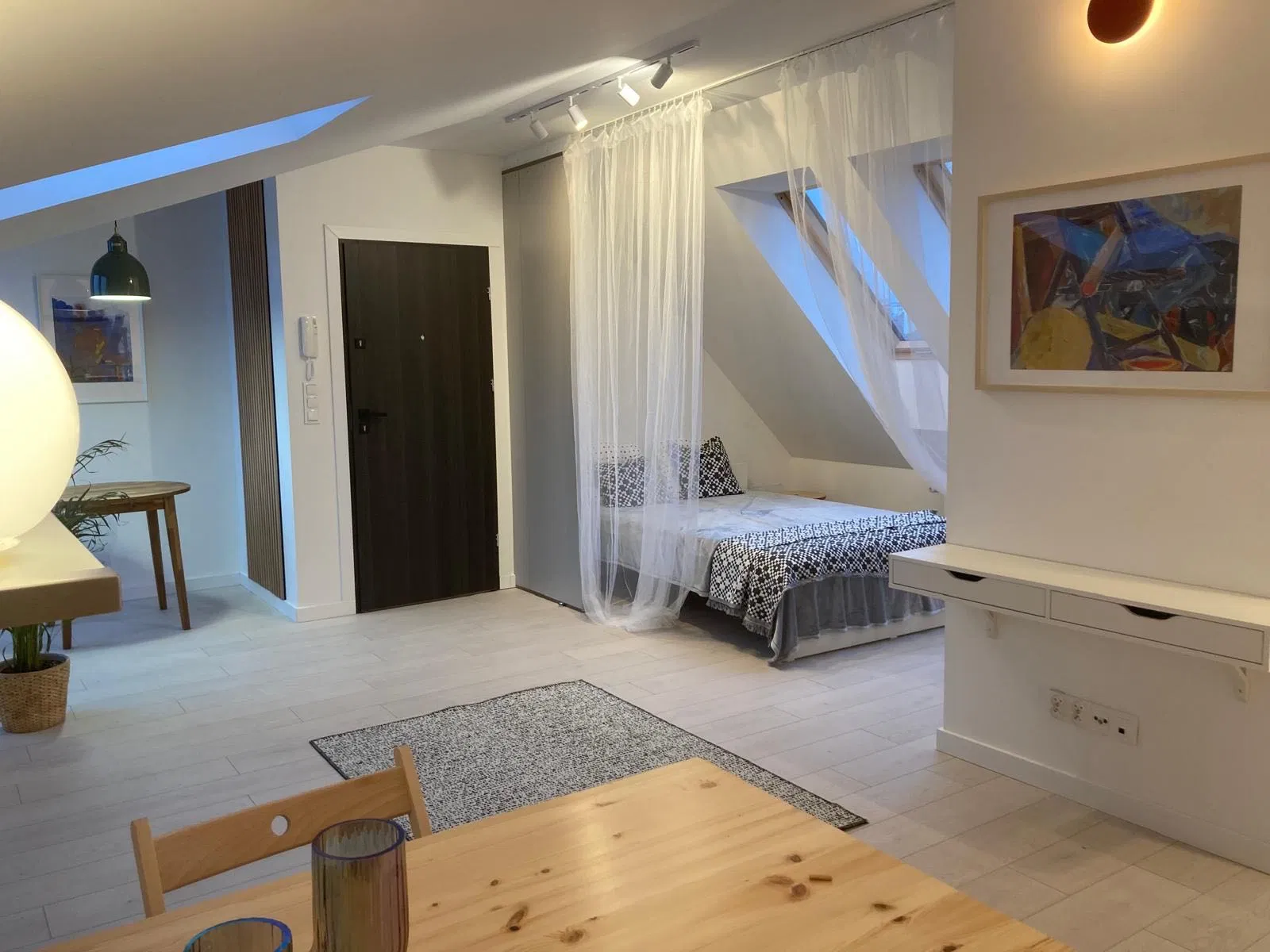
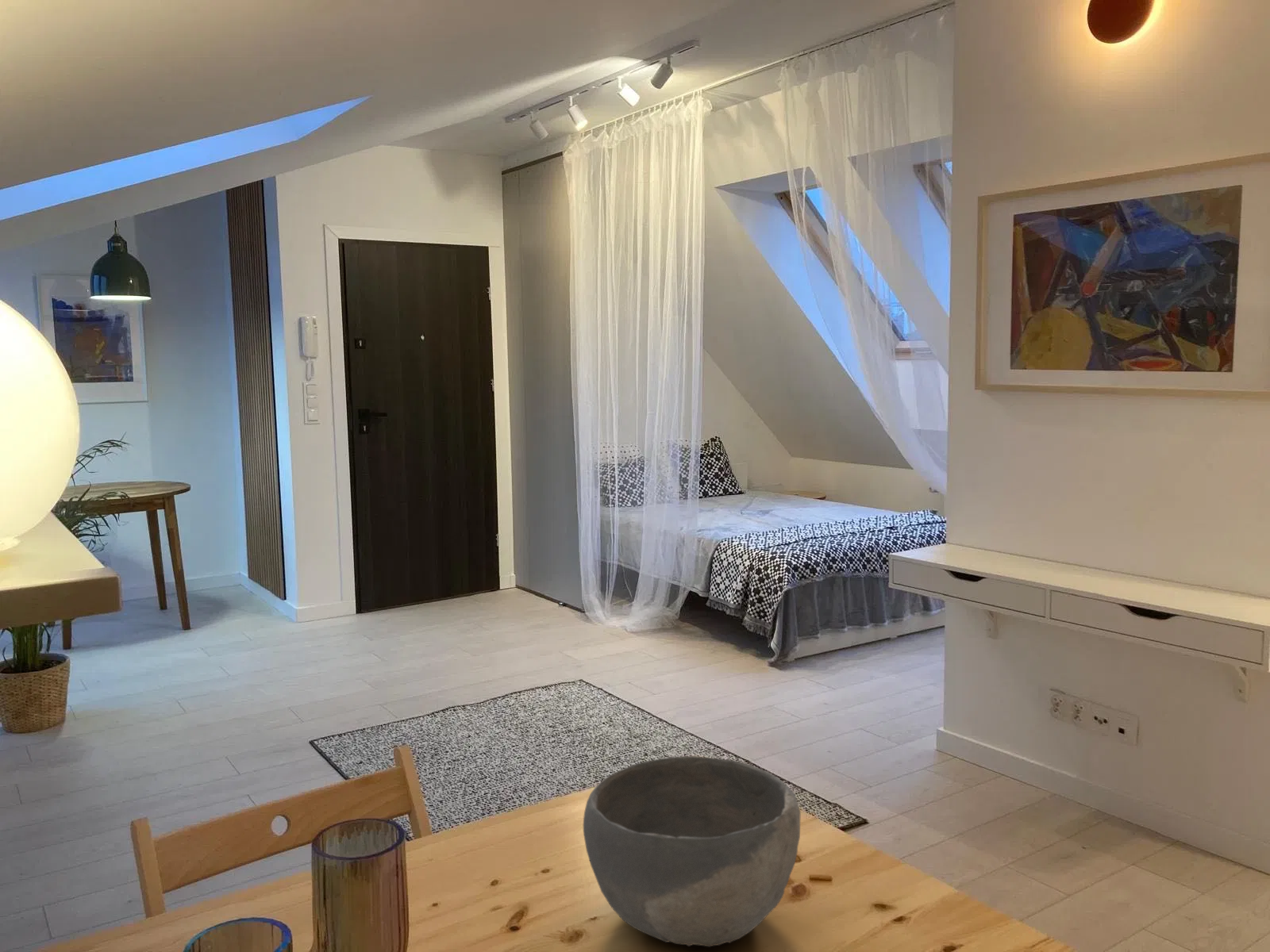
+ bowl (691, 854)
